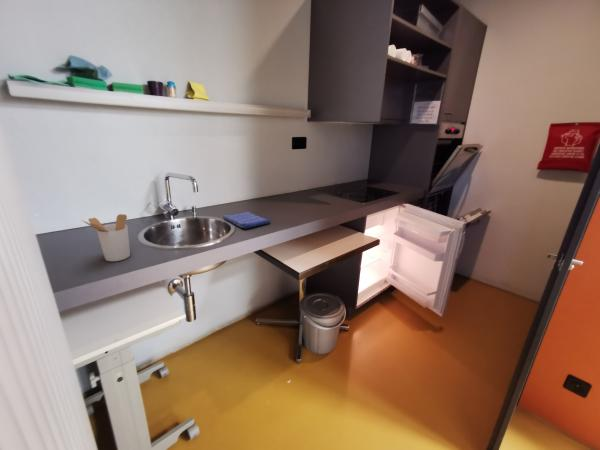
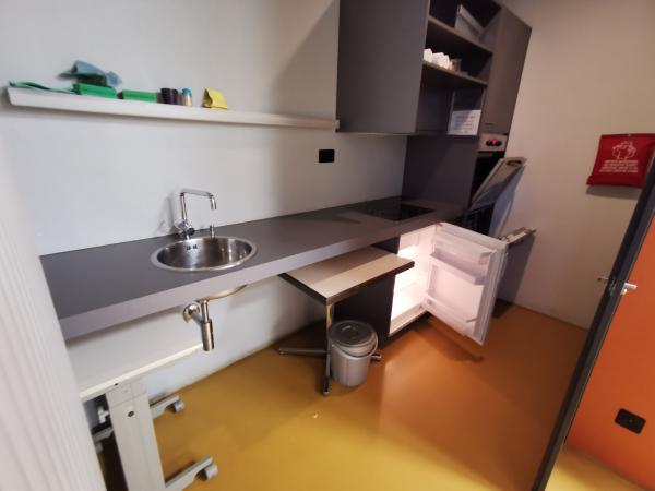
- utensil holder (108, 237)
- dish towel (246, 218)
